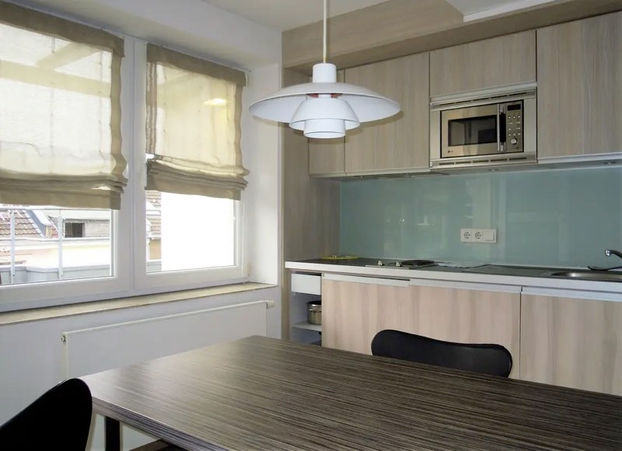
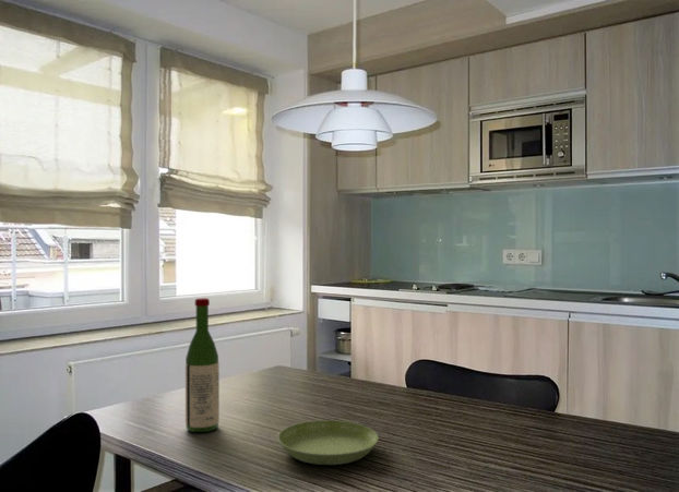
+ wine bottle (202, 363)
+ saucer (327, 443)
